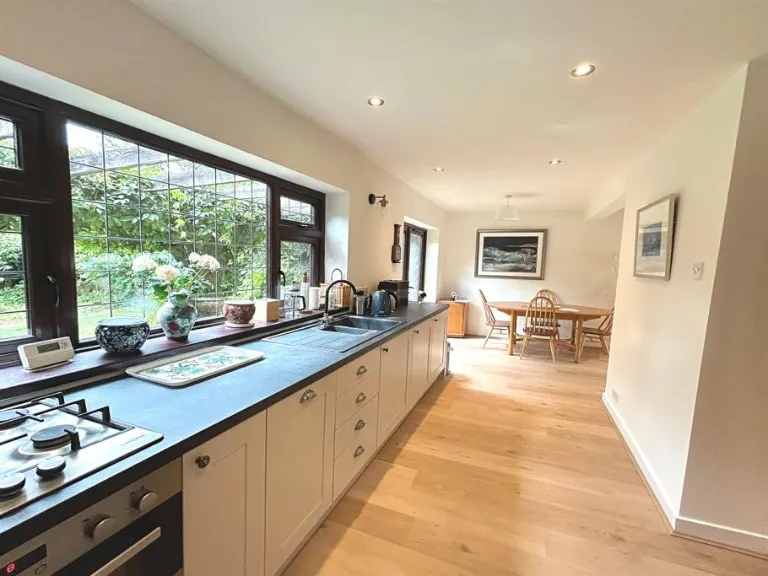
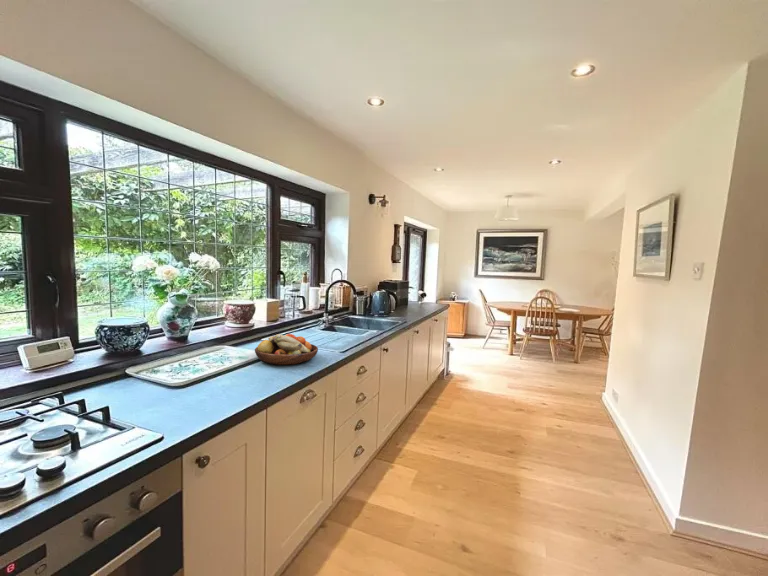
+ fruit bowl (287, 345)
